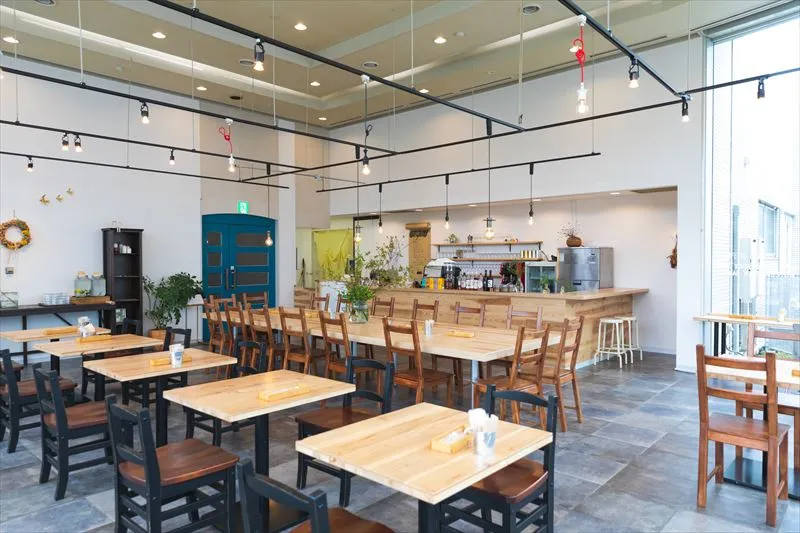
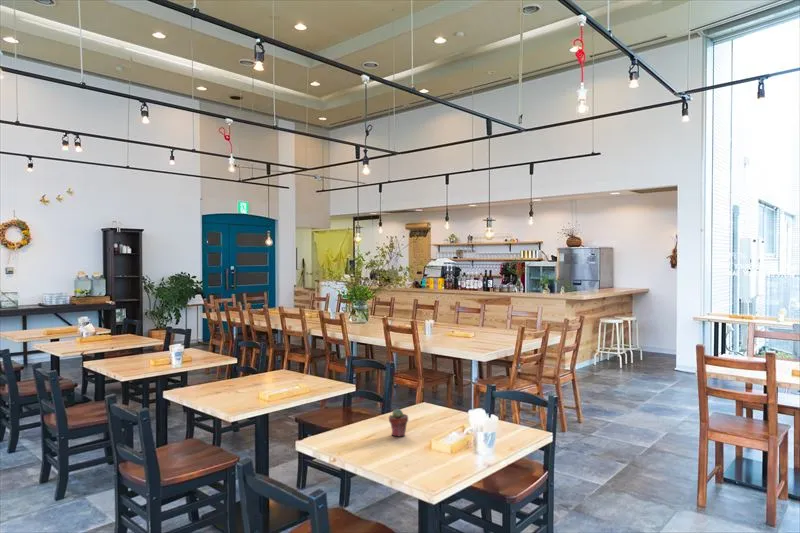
+ potted succulent (398, 421)
